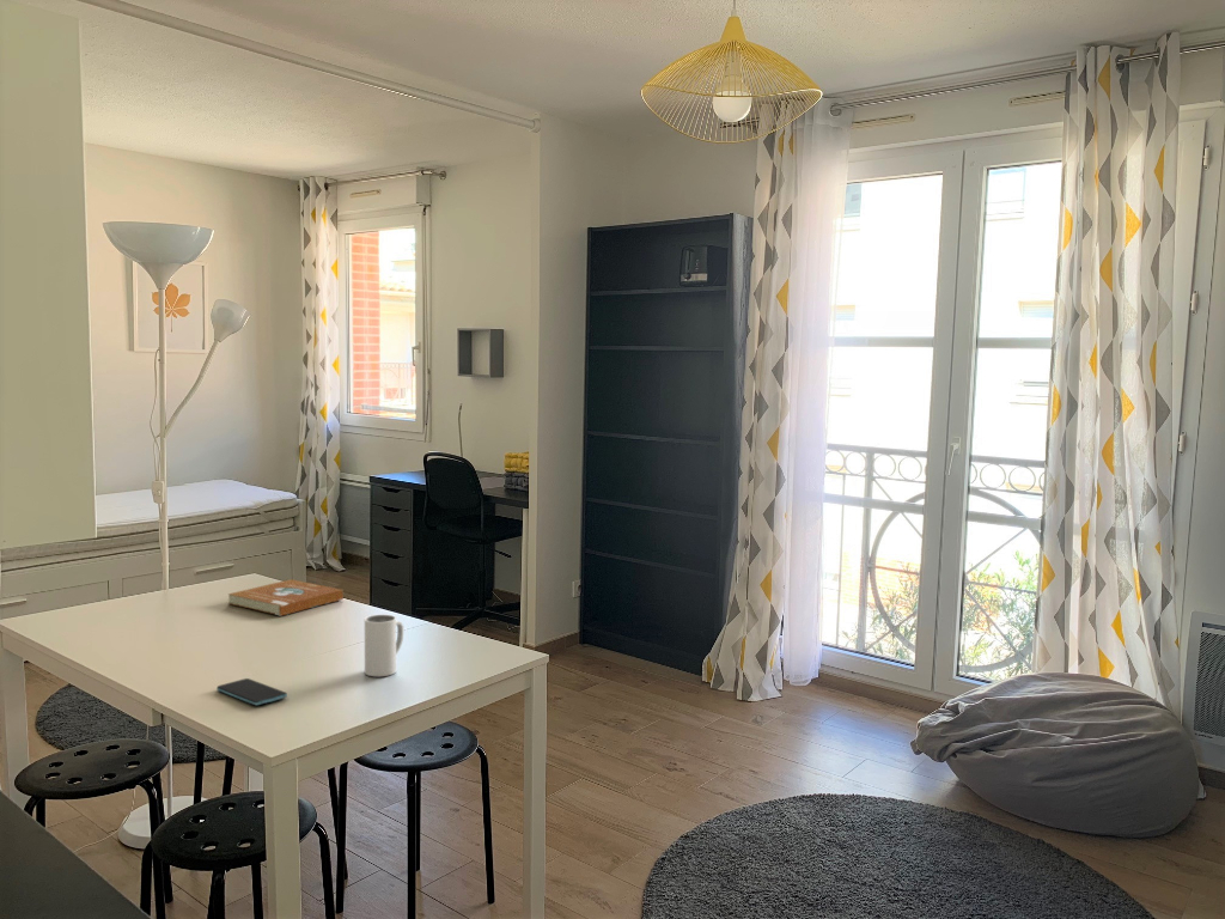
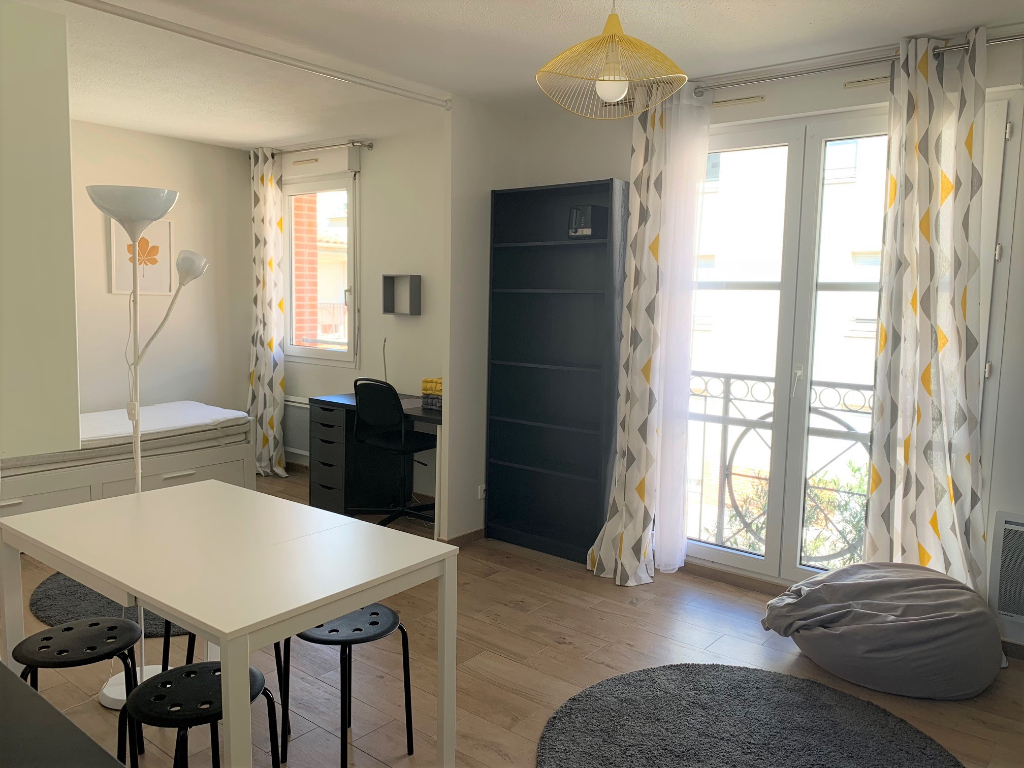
- smartphone (251, 690)
- book (286, 596)
- mug (385, 643)
